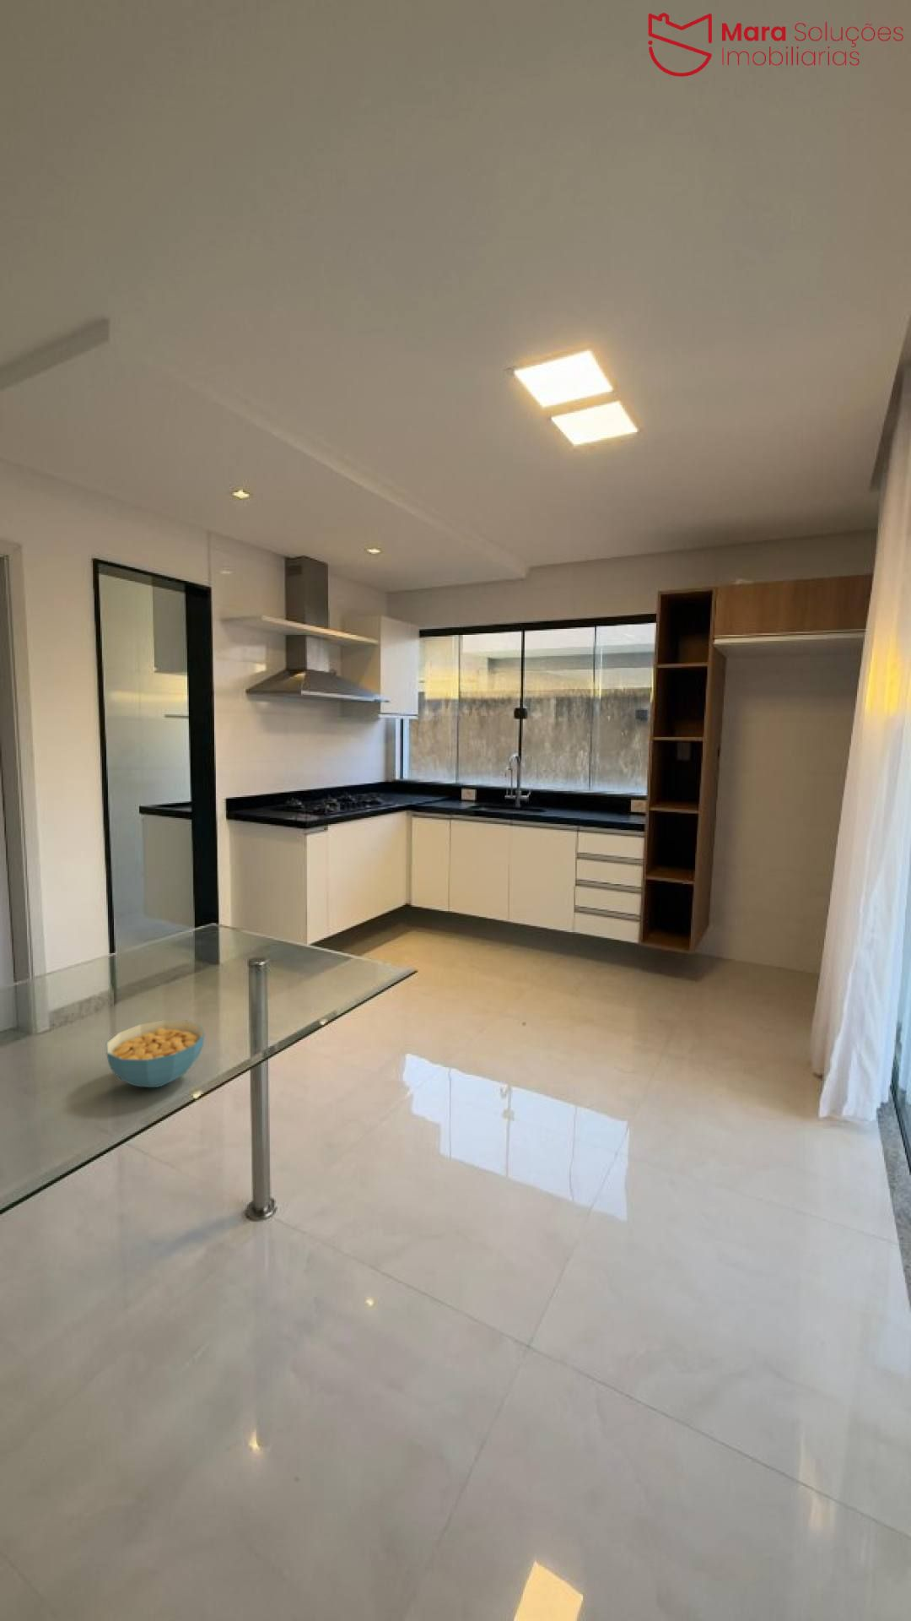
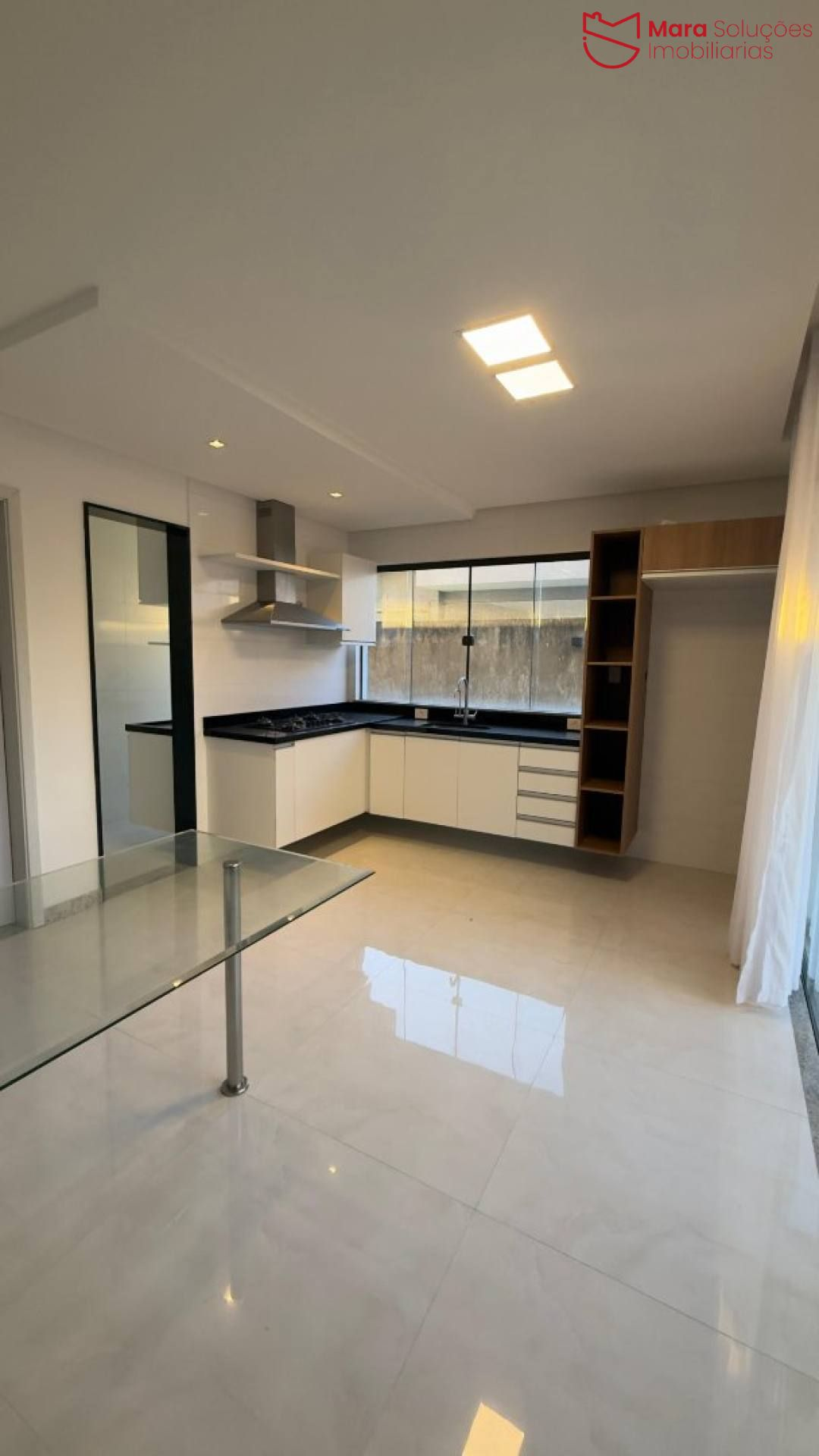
- cereal bowl (156, 1060)
